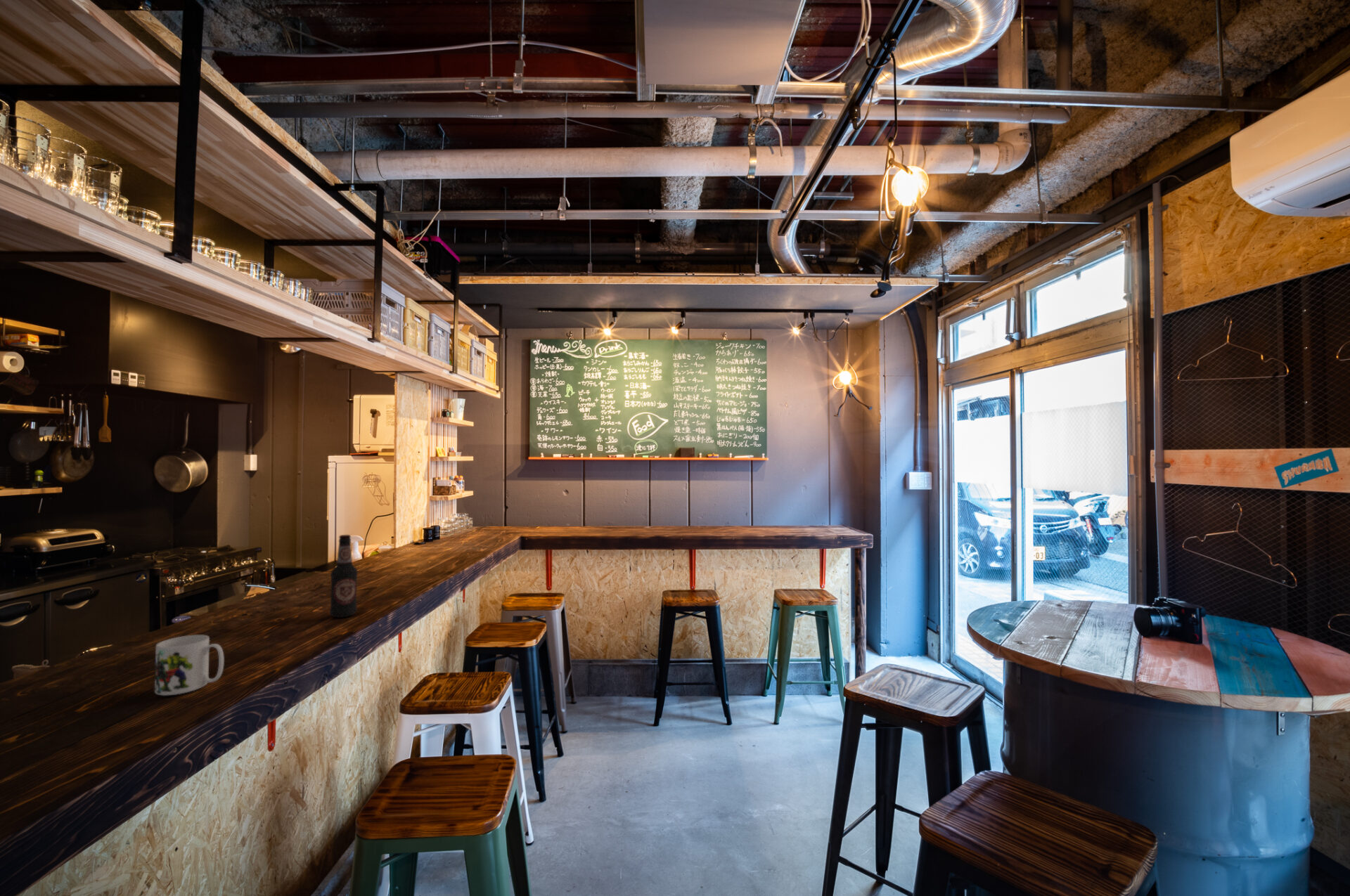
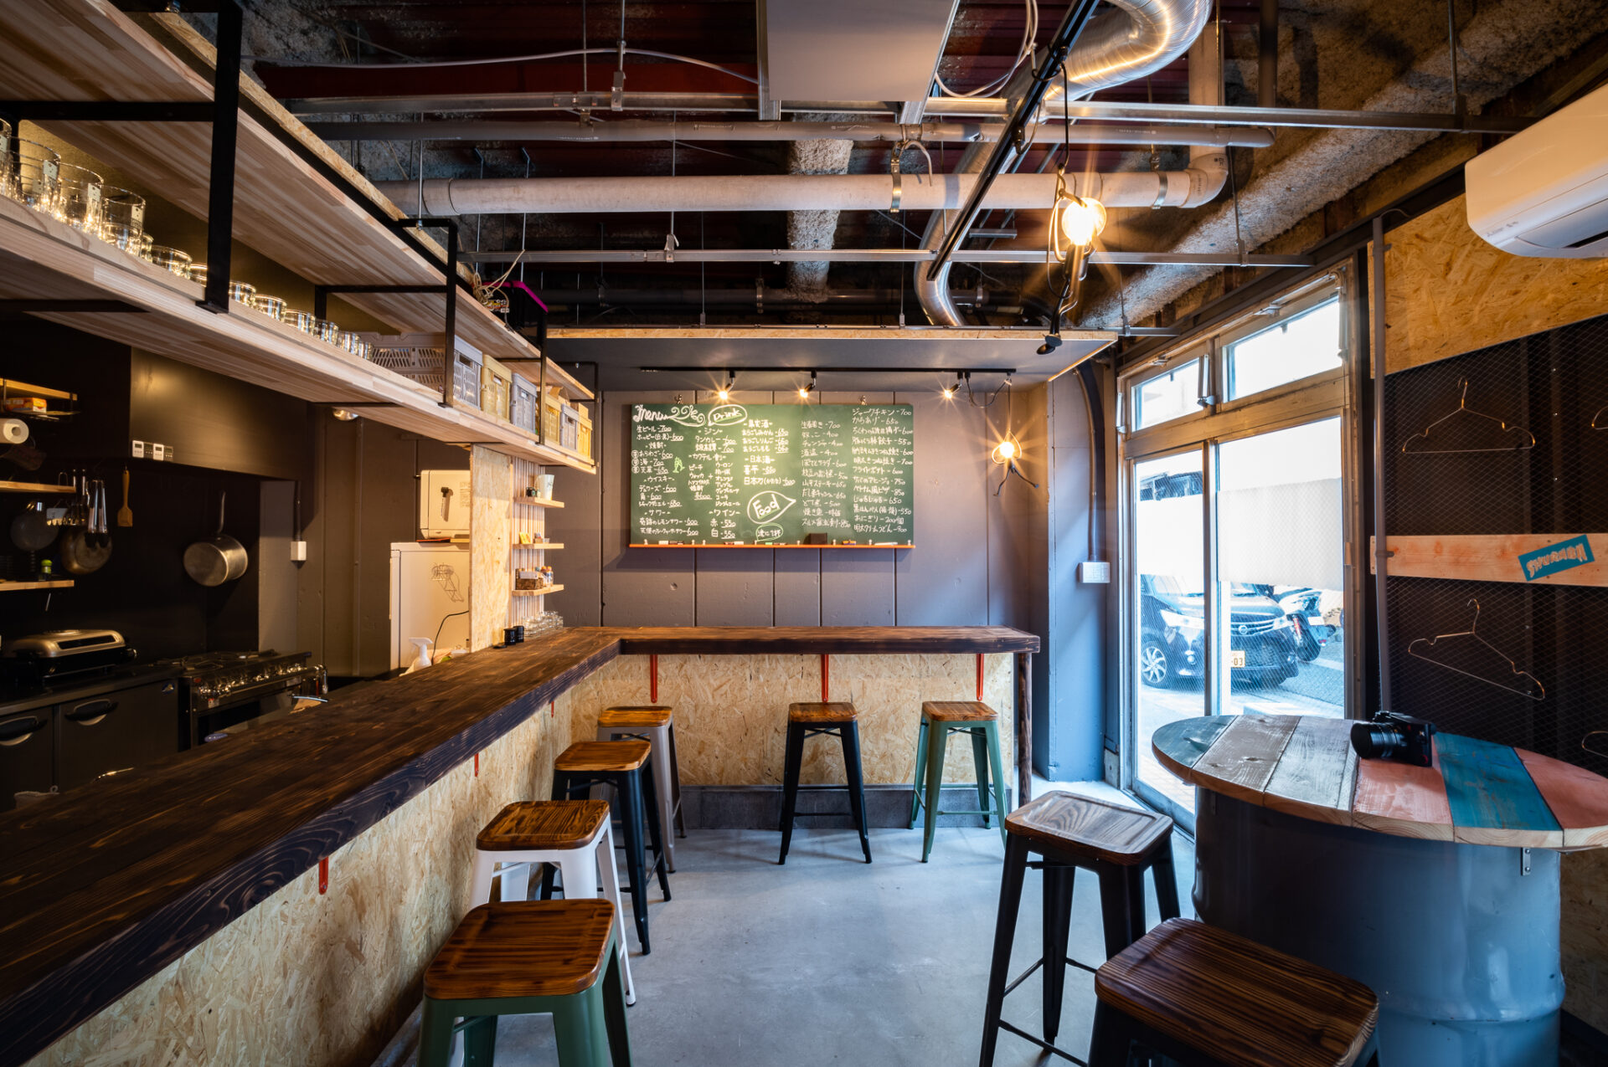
- mug (191, 664)
- bottle (344, 575)
